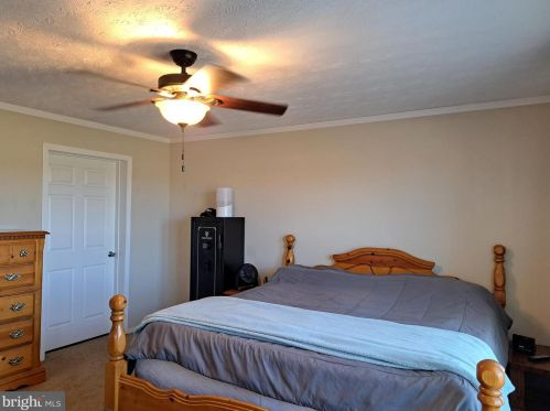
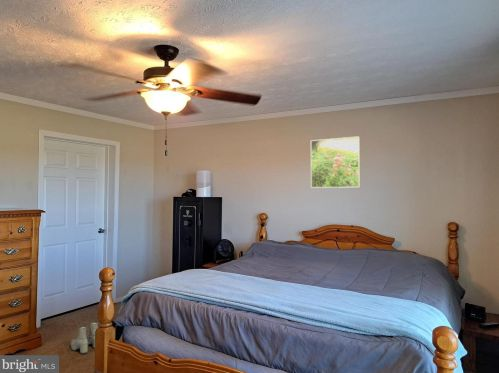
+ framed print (334, 163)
+ boots (85, 335)
